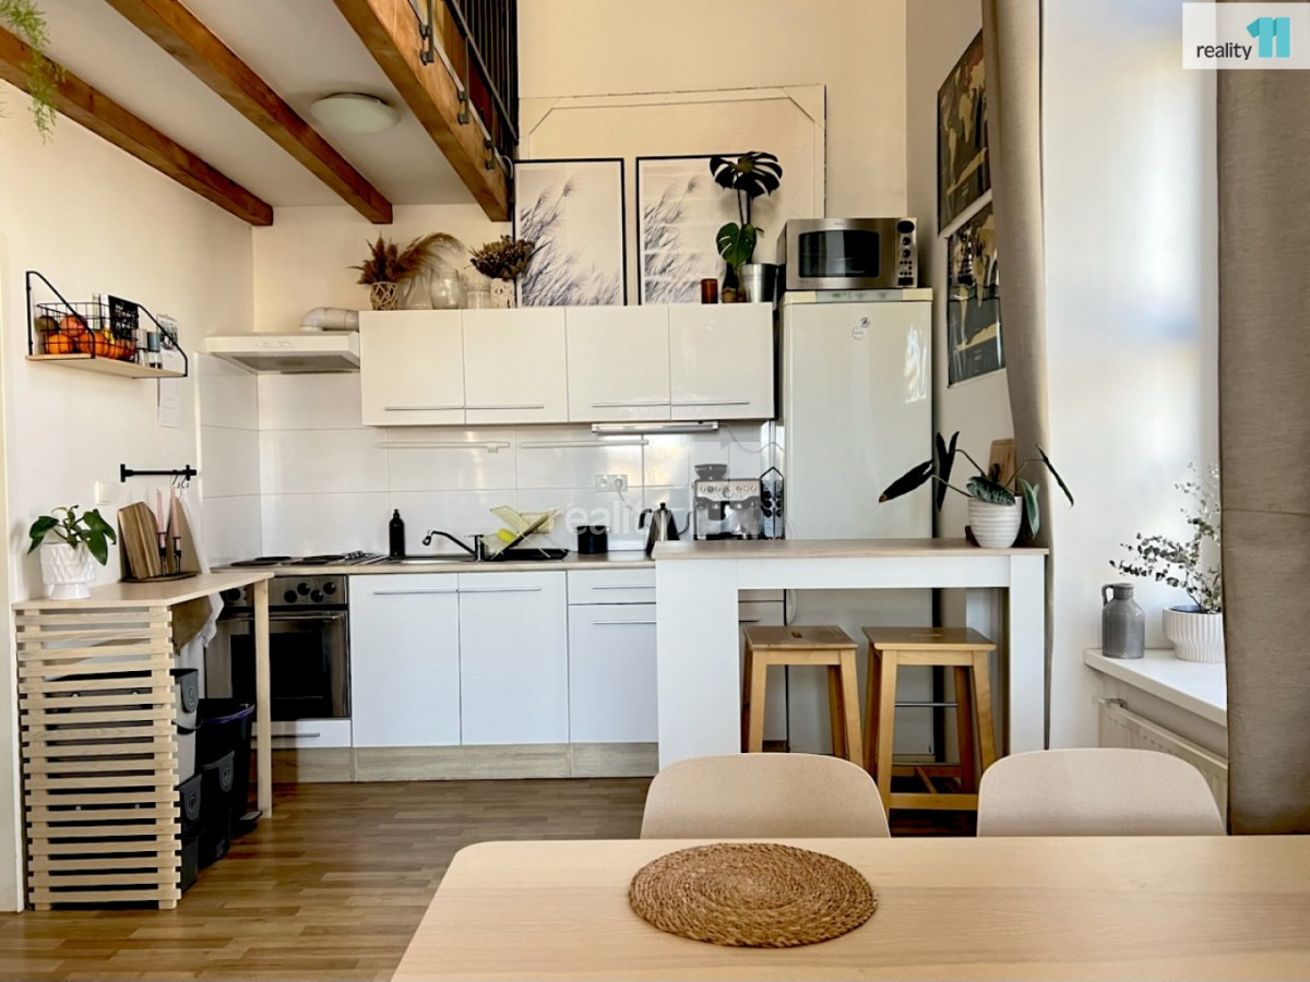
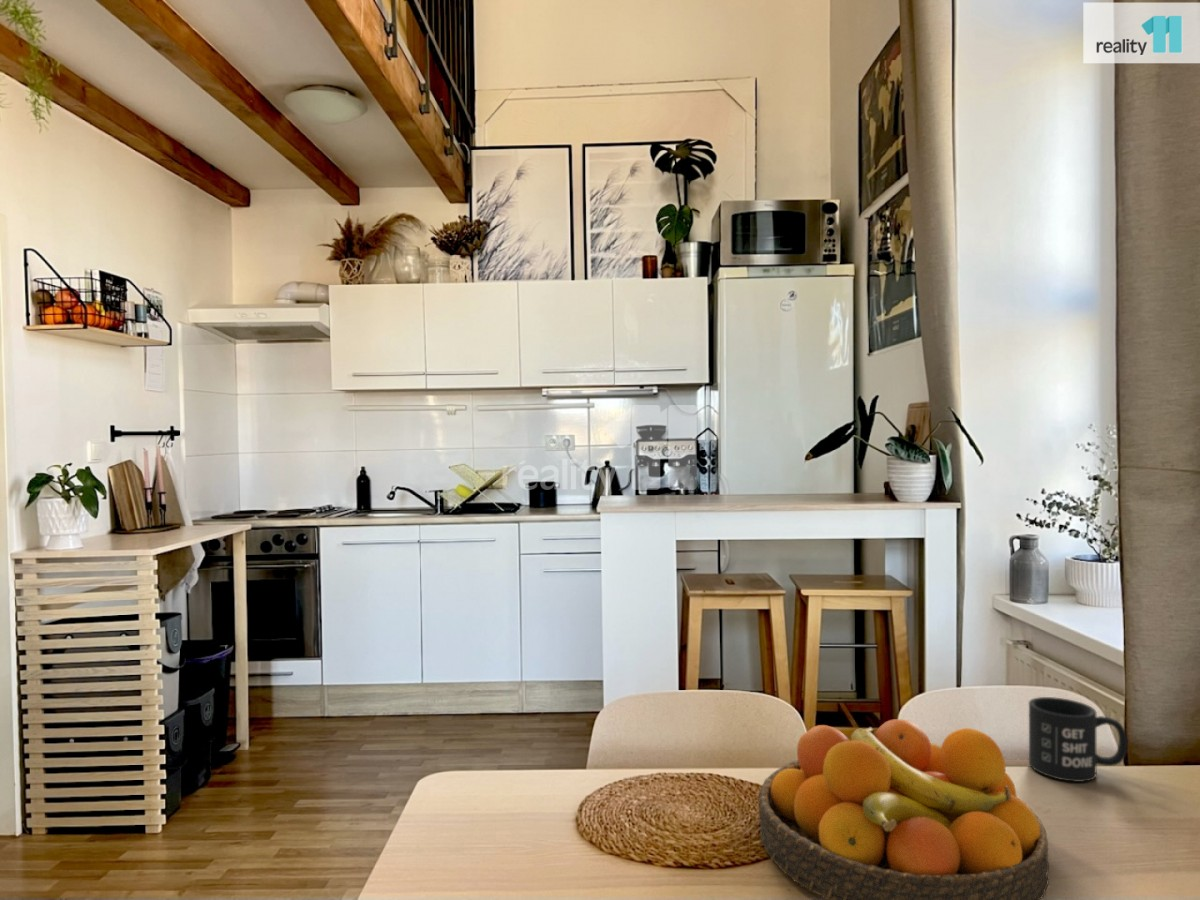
+ mug (1077, 739)
+ fruit bowl (895, 787)
